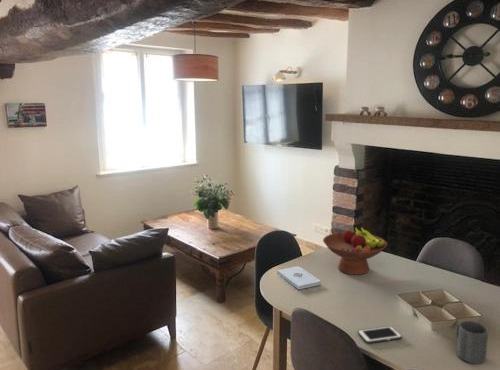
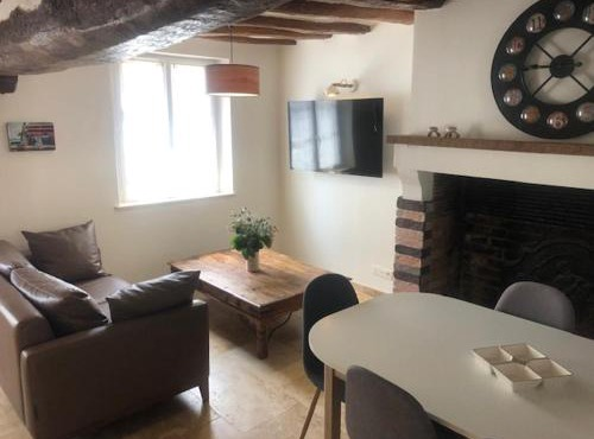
- mug (468, 339)
- cell phone (379, 334)
- notepad (298, 277)
- fruit bowl (354, 250)
